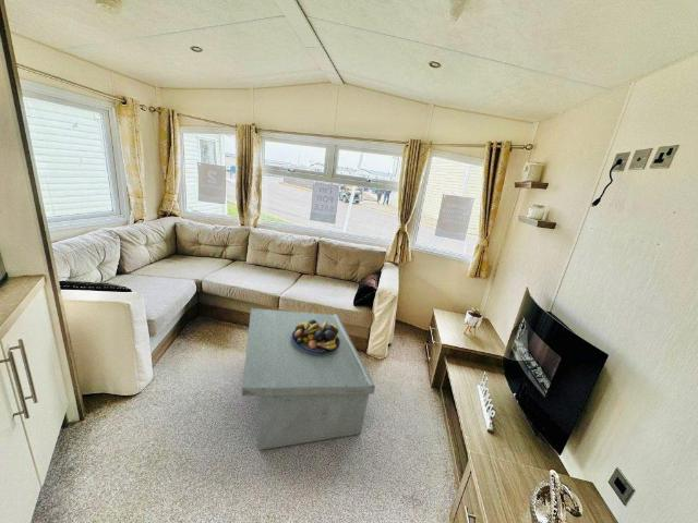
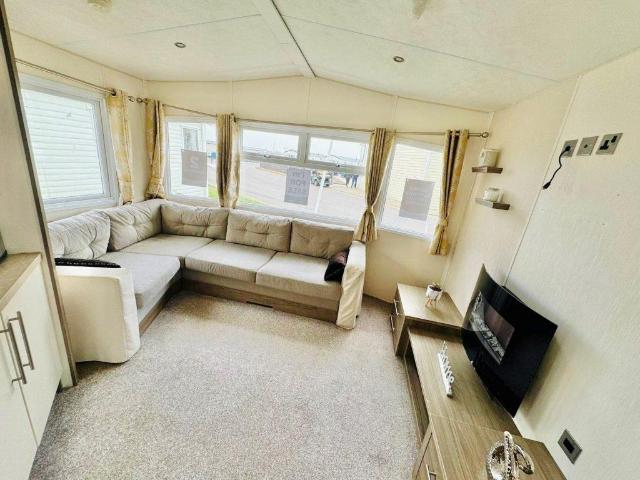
- coffee table (301, 364)
- fruit bowl (316, 330)
